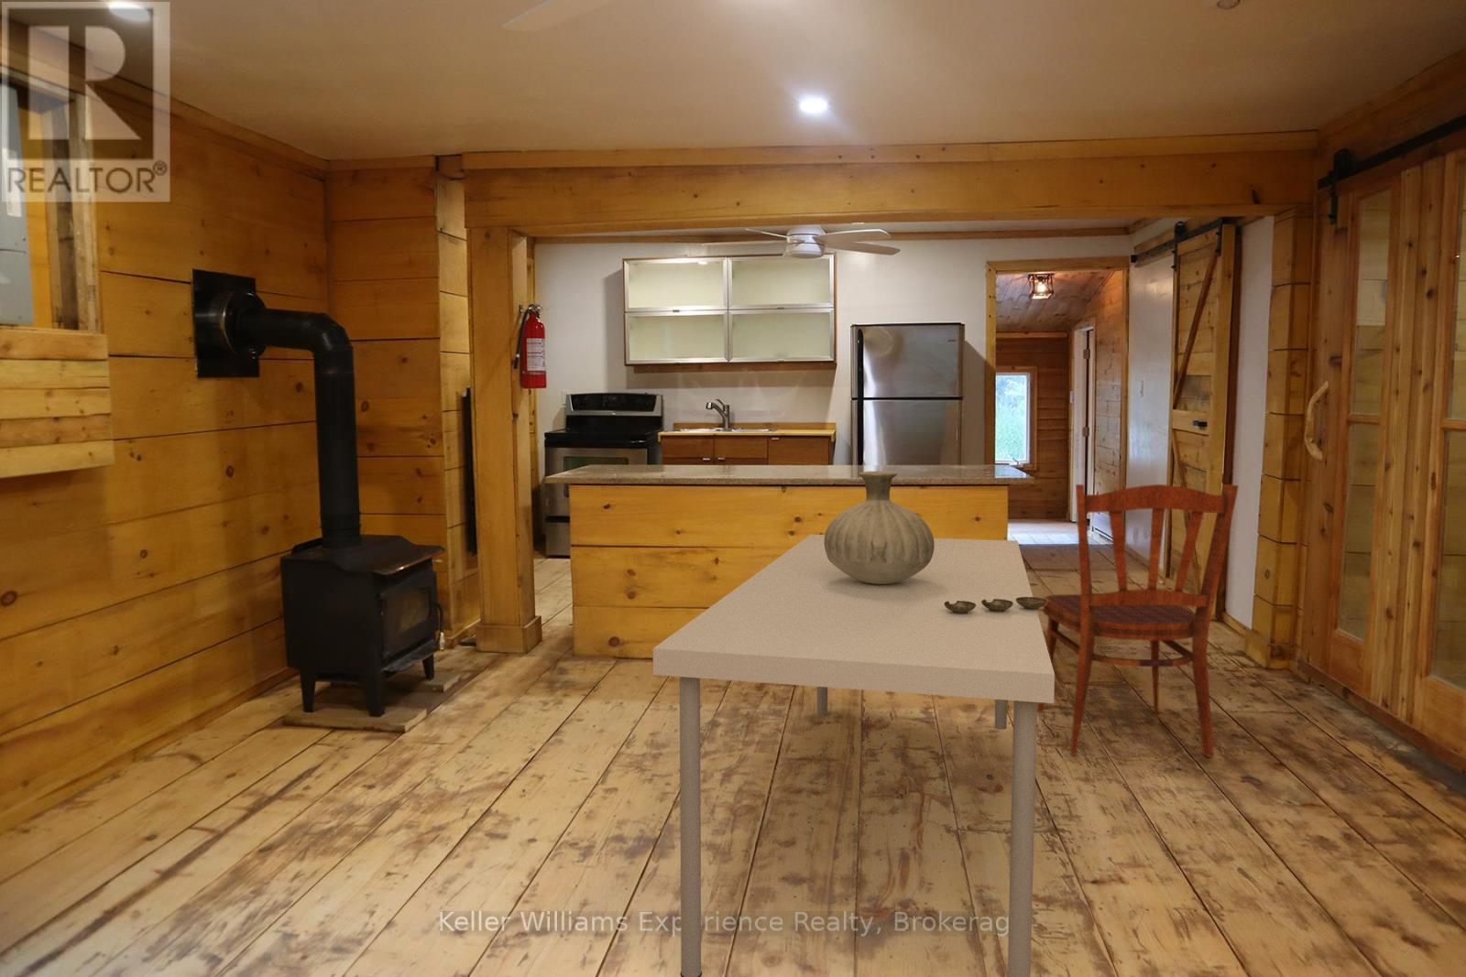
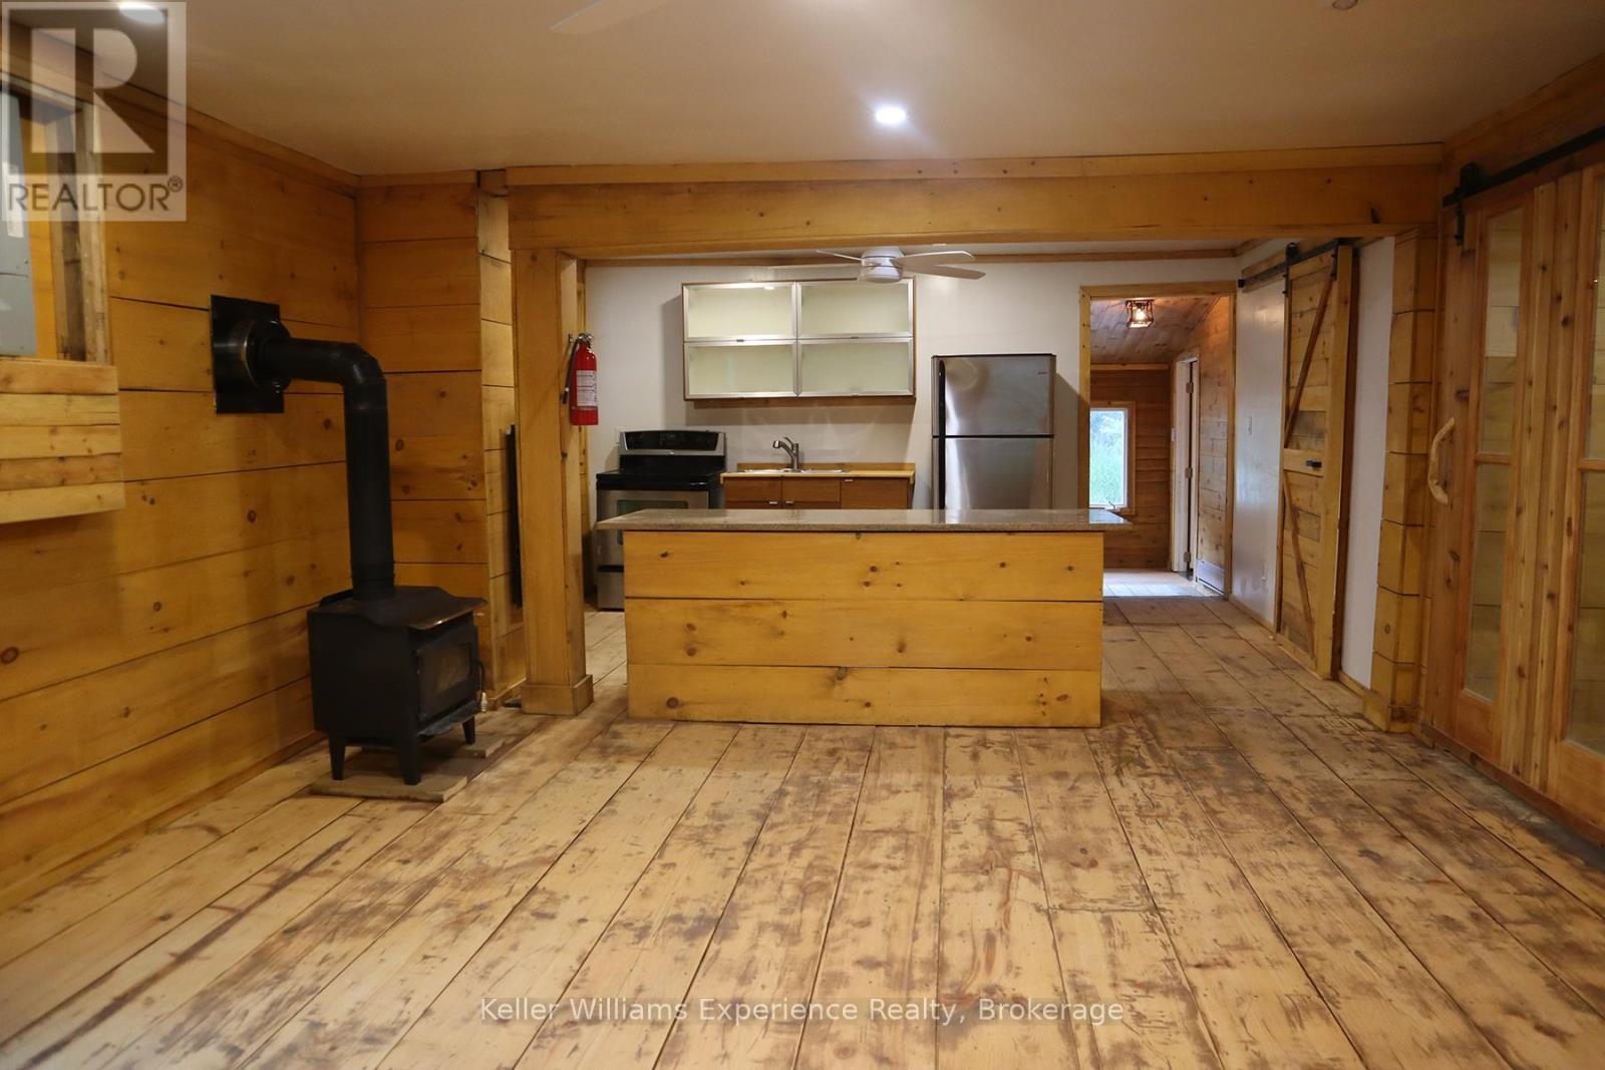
- dining table (887, 690)
- vase (879, 527)
- bowl (996, 605)
- dining chair (1126, 608)
